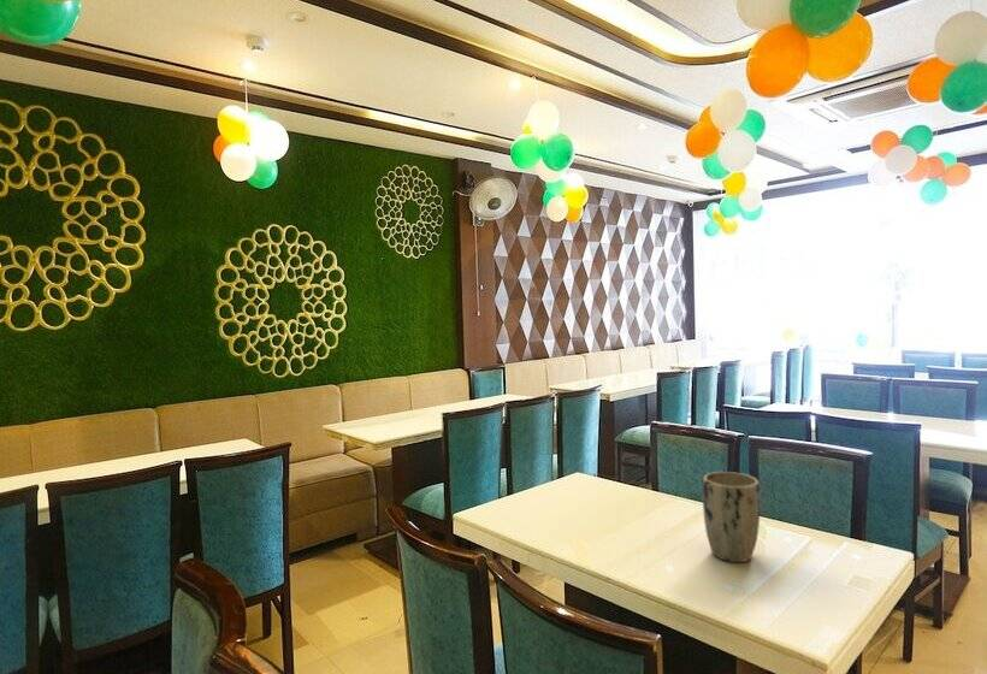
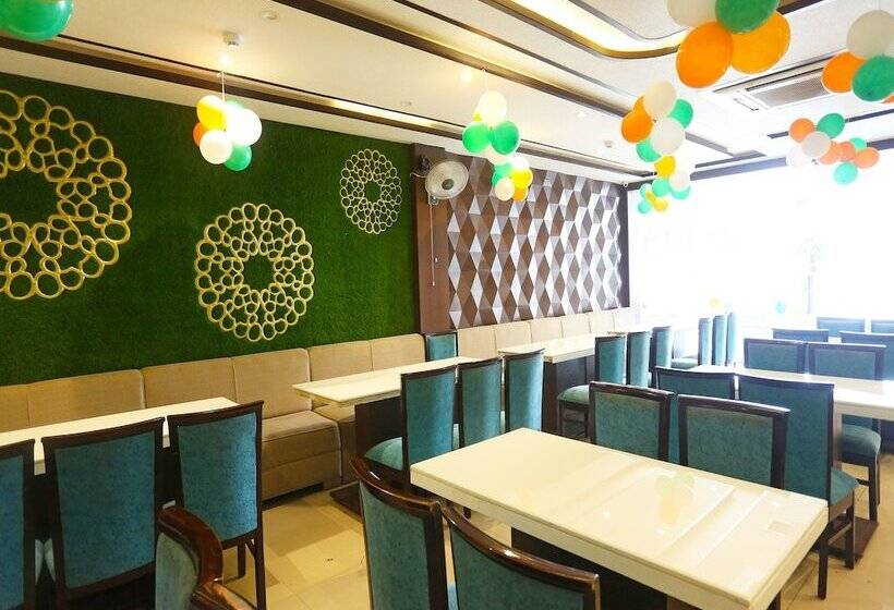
- plant pot (731, 516)
